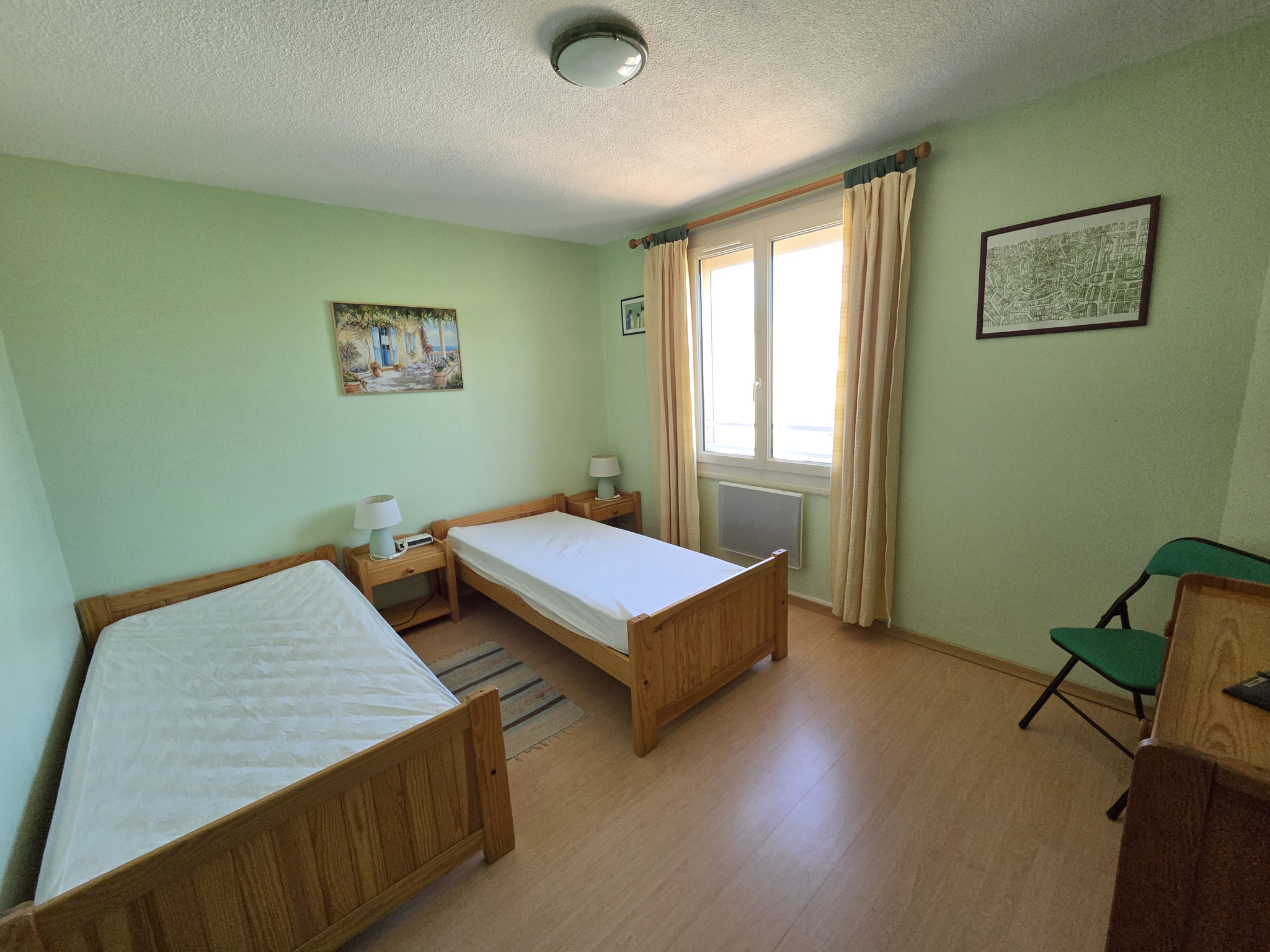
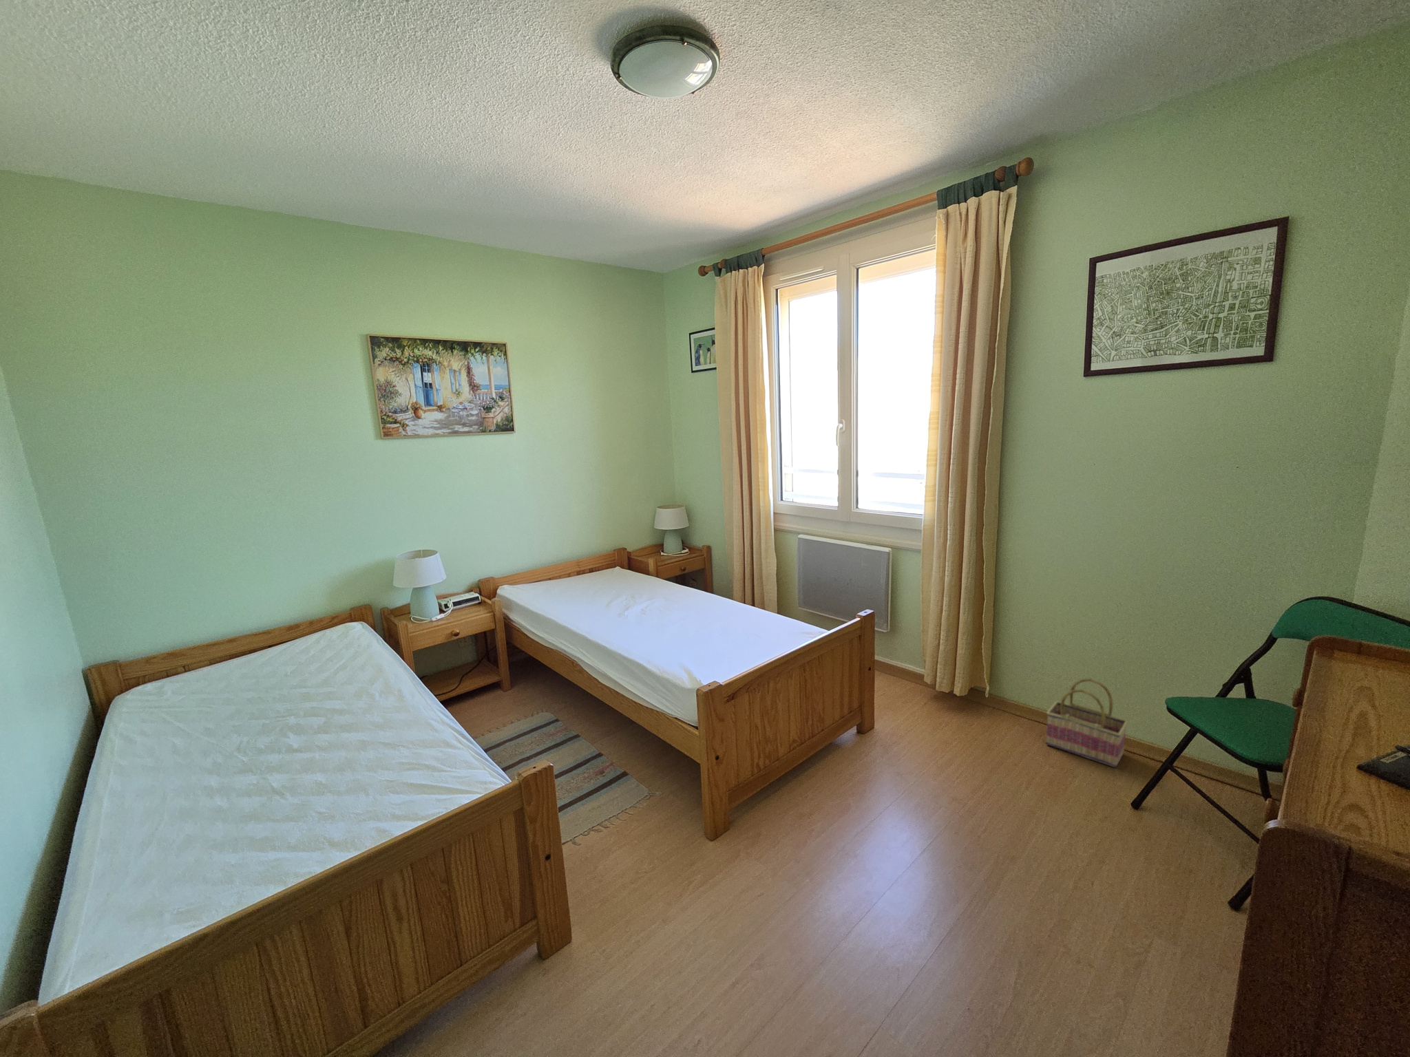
+ basket (1087, 717)
